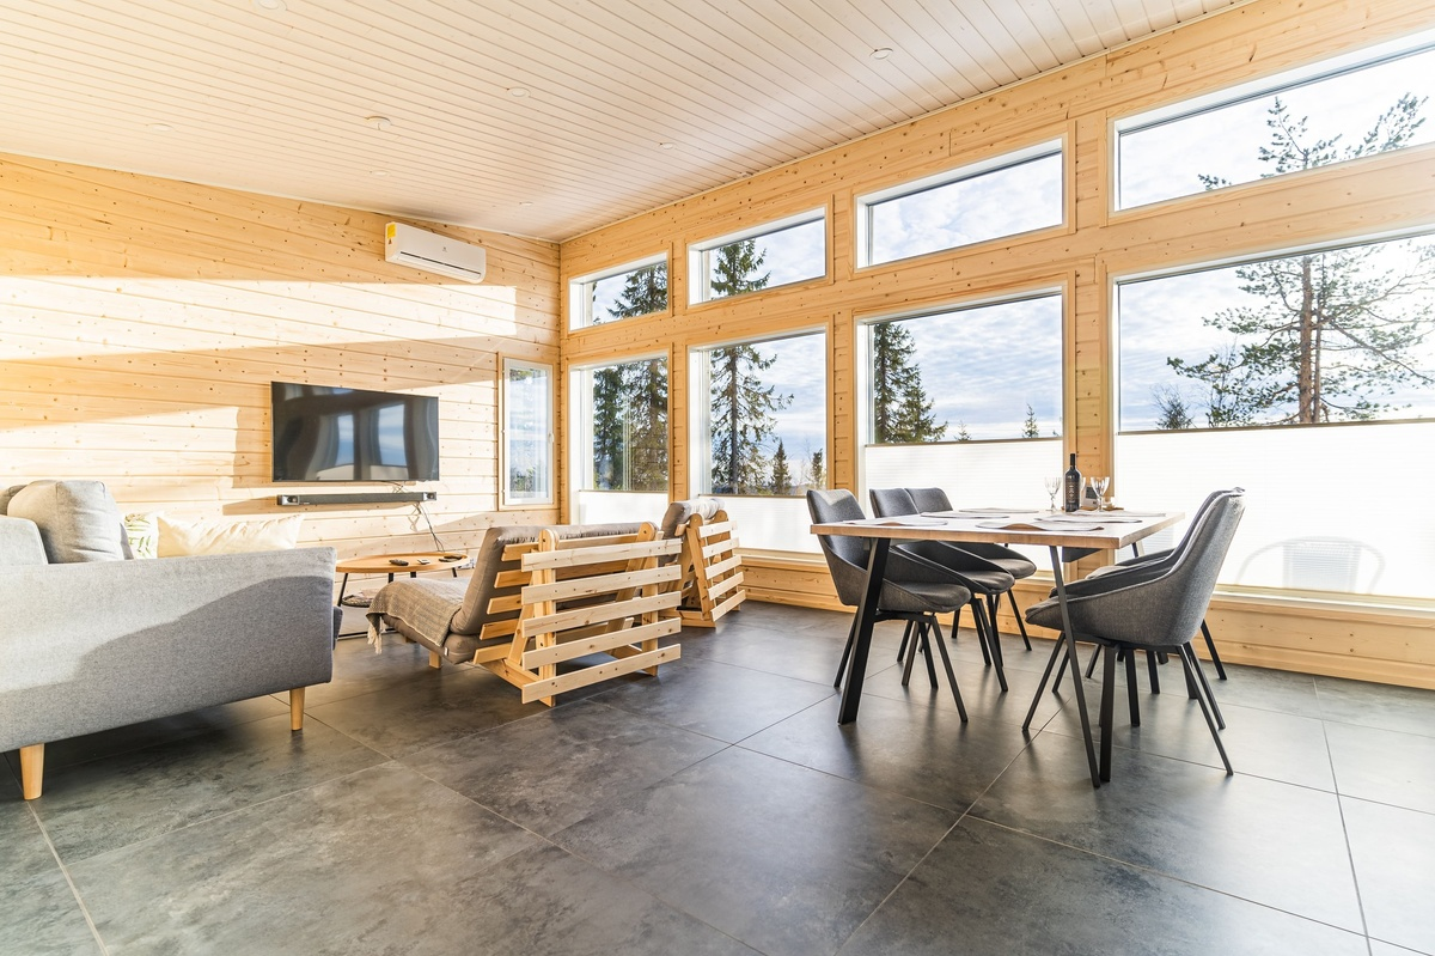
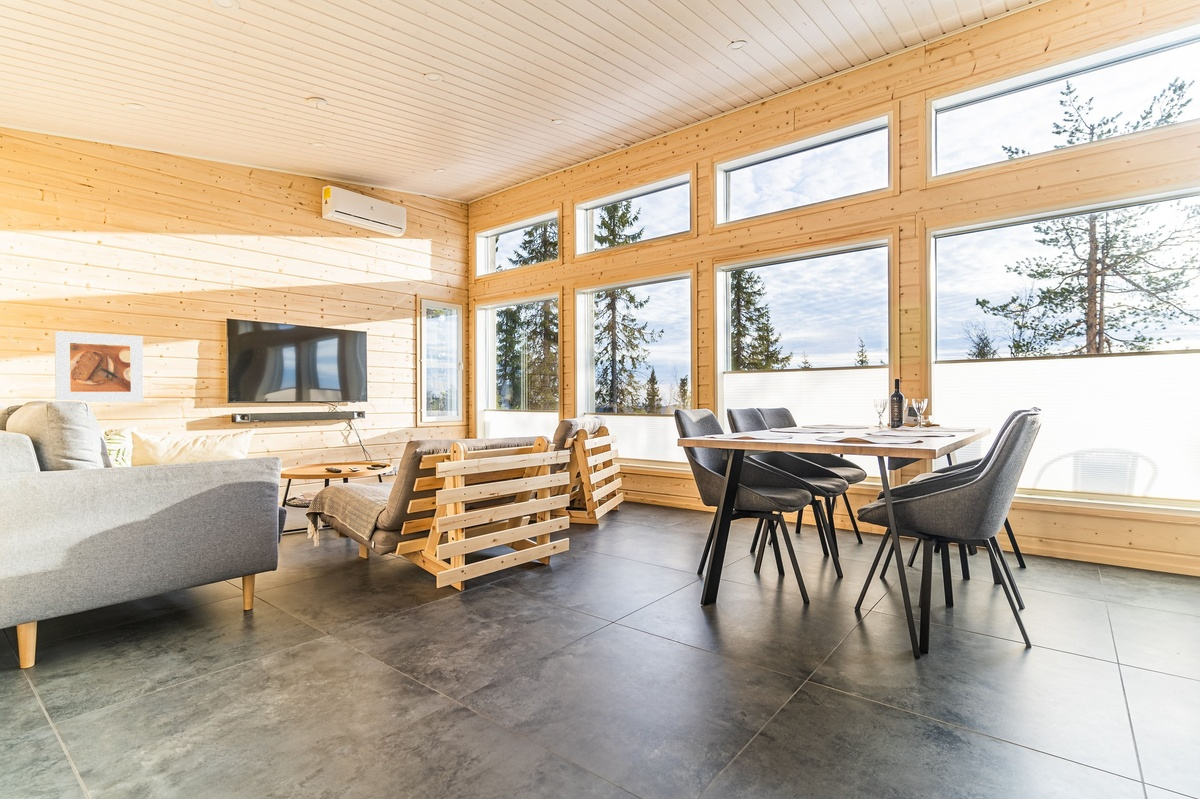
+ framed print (101, 368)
